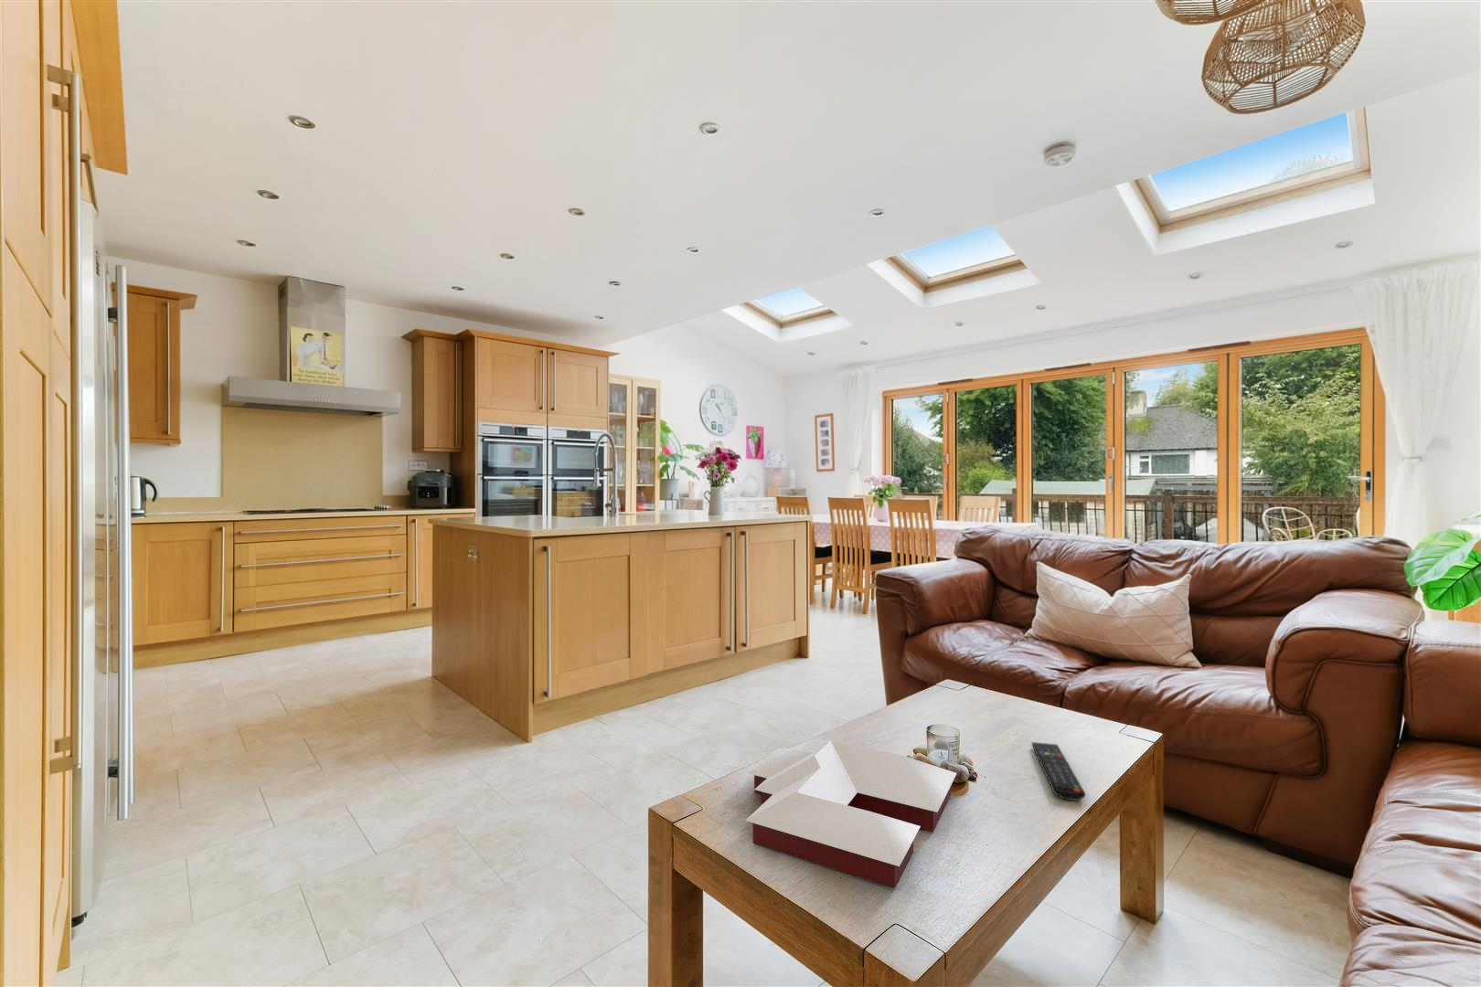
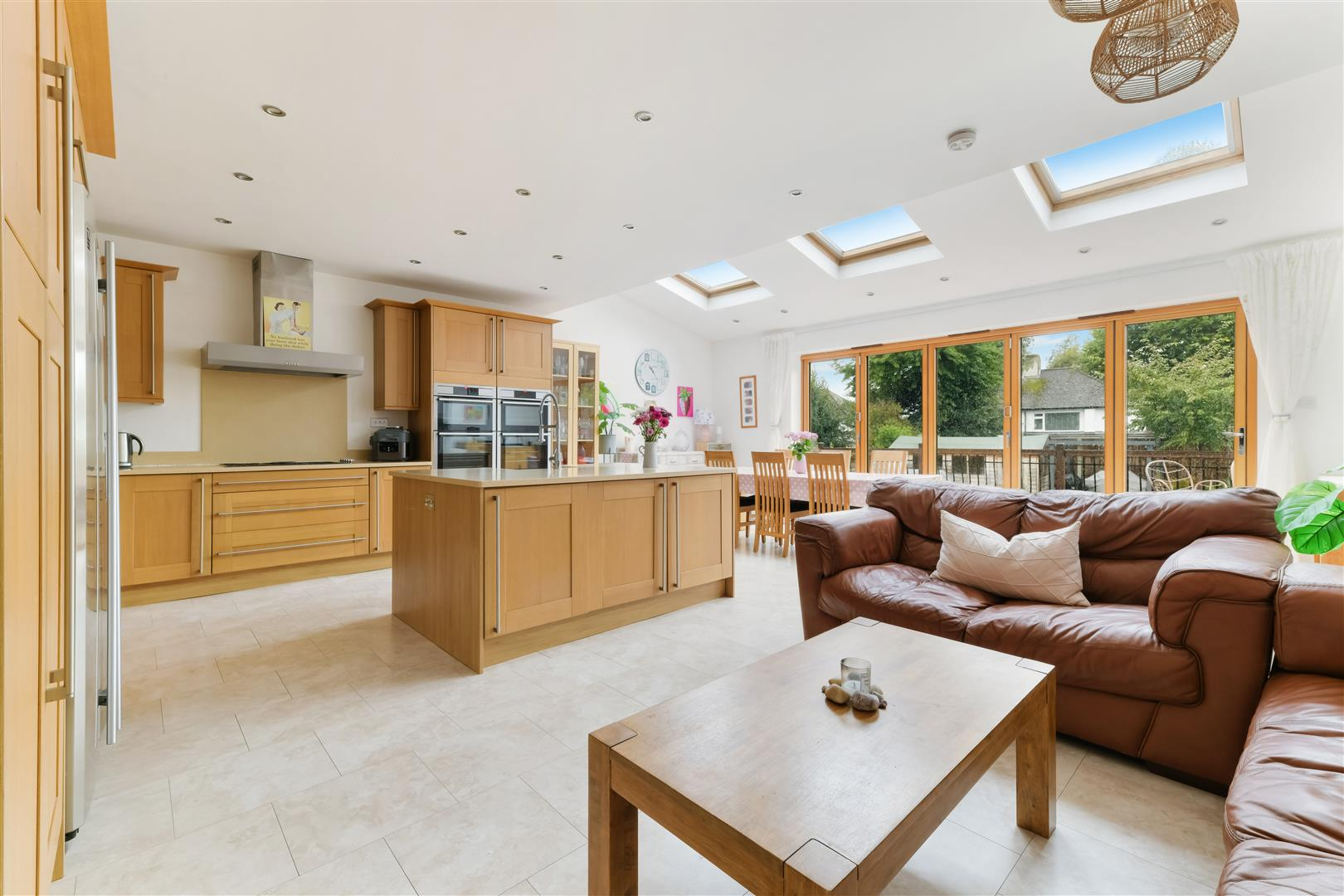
- remote control (1056, 769)
- books (837, 787)
